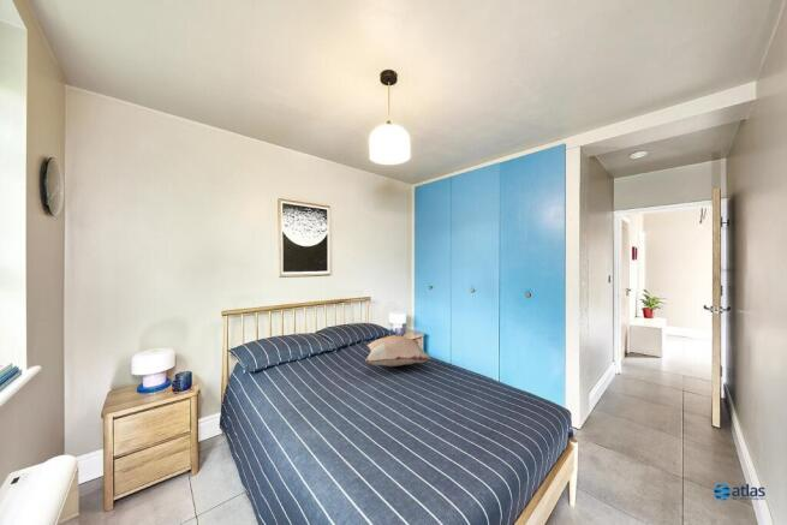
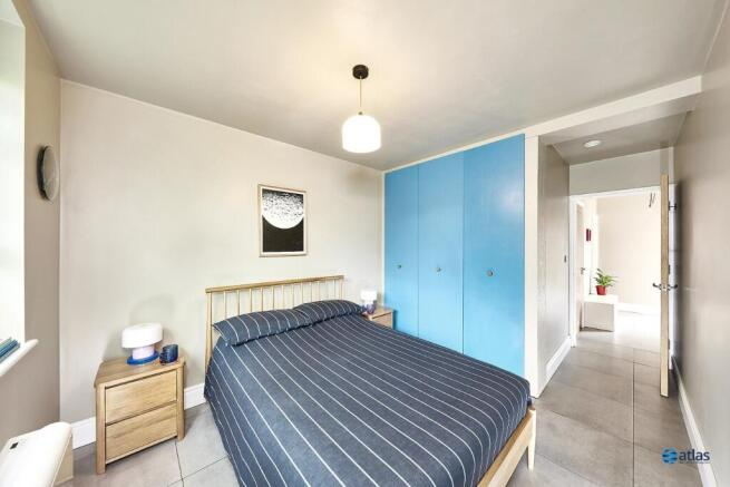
- decorative pillow (393, 350)
